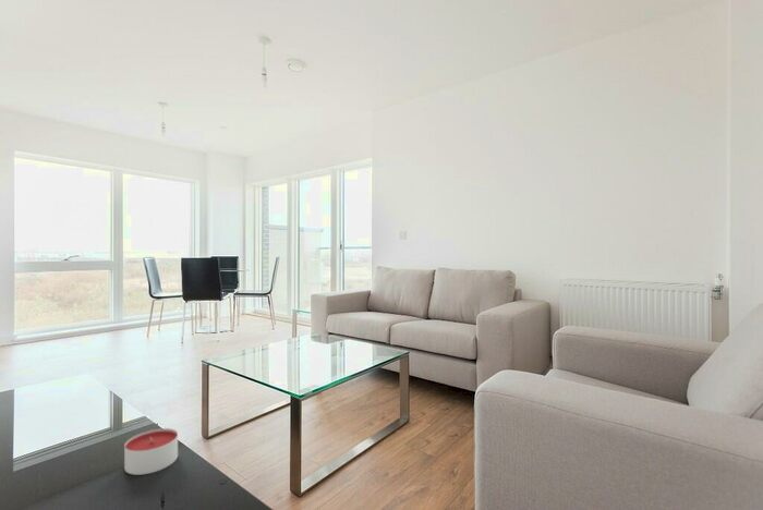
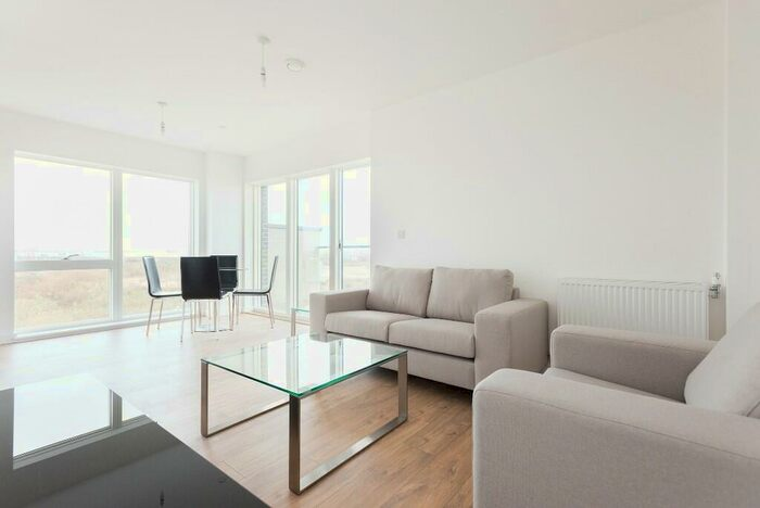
- candle (152, 449)
